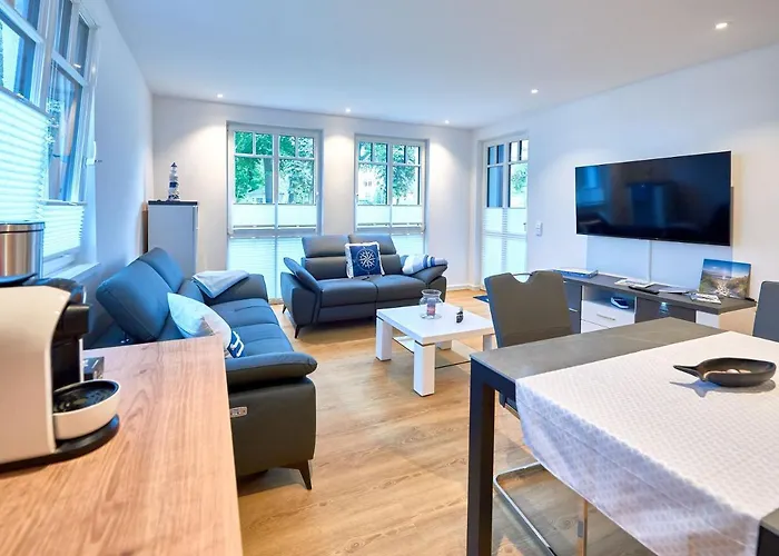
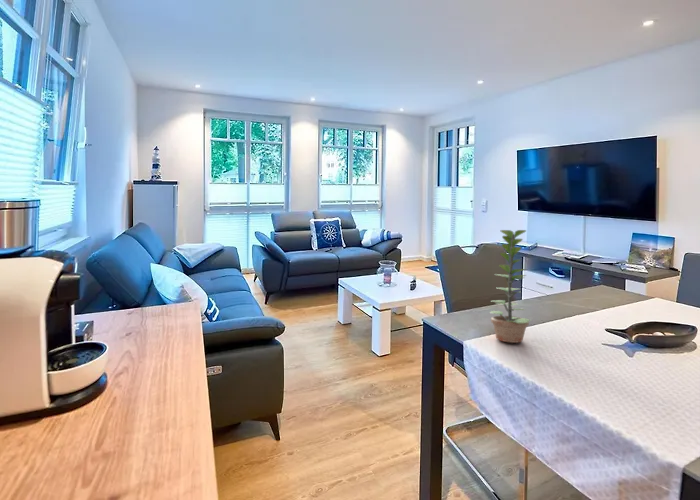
+ plant (508, 284)
